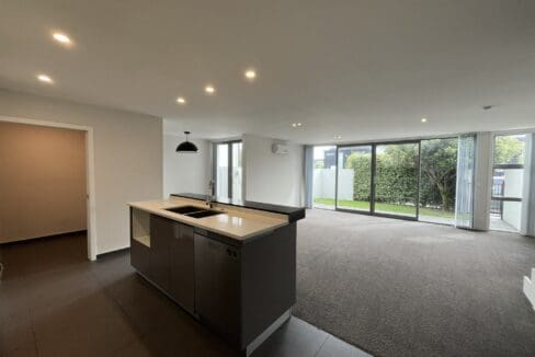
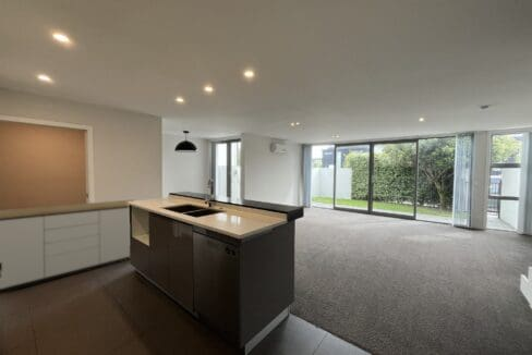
+ sideboard (71, 237)
